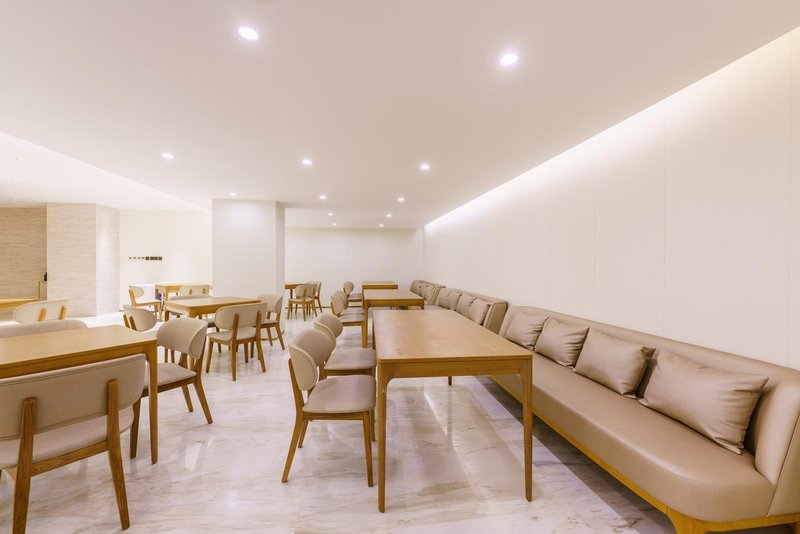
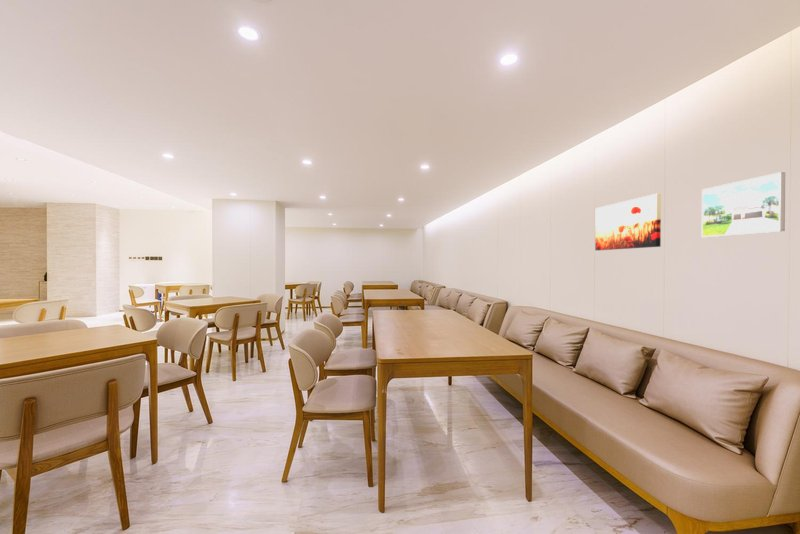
+ wall art (624, 225)
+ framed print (739, 208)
